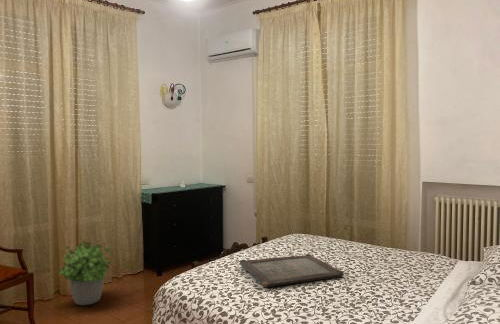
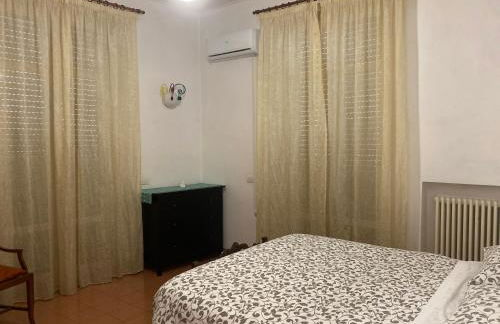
- potted plant (85, 271)
- serving tray (289, 268)
